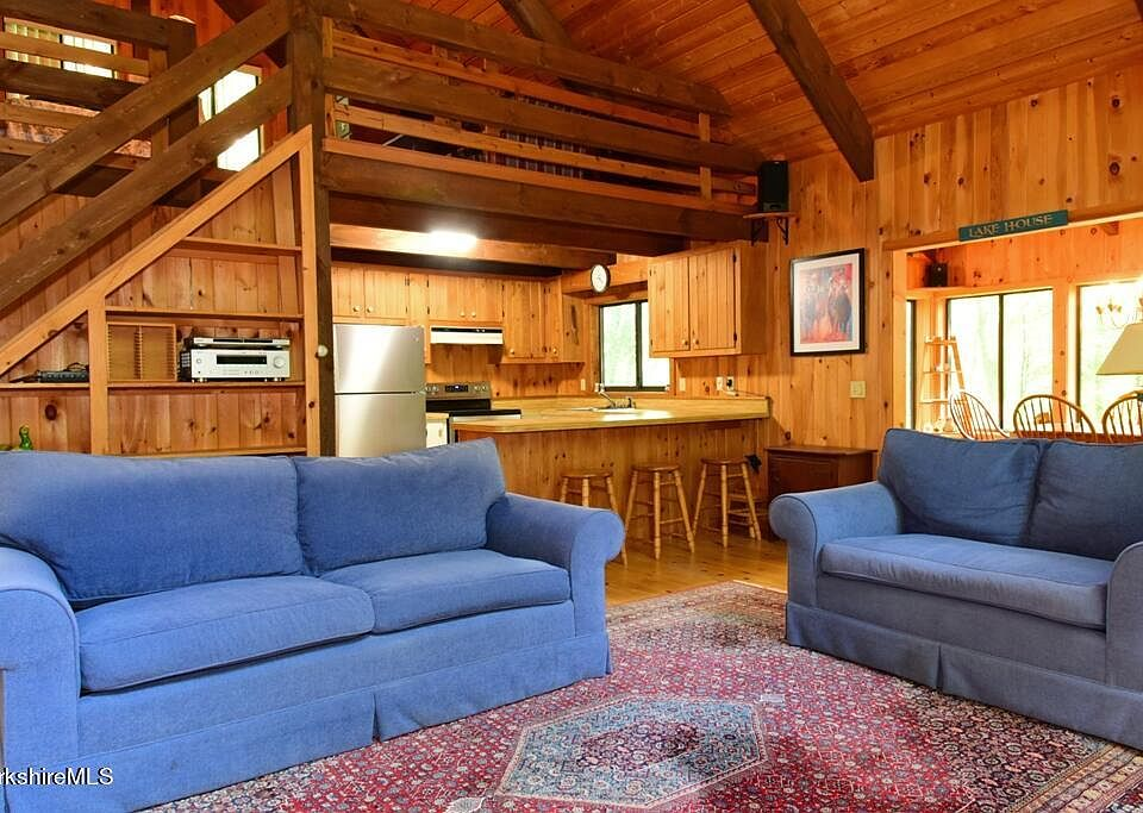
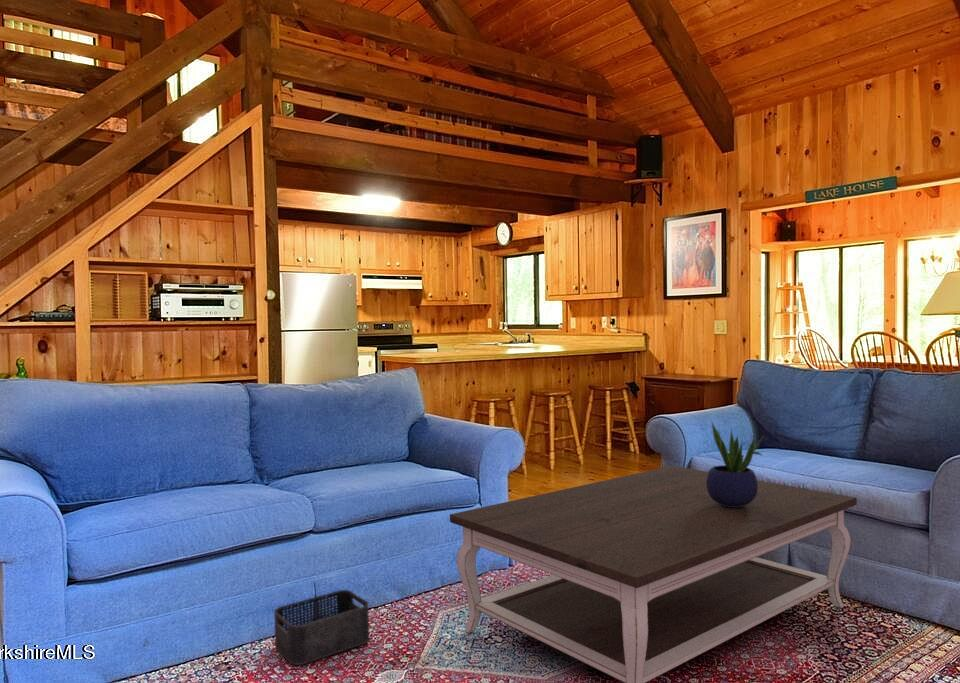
+ storage bin (322, 625)
+ potted plant (734, 463)
+ coffee table (659, 562)
